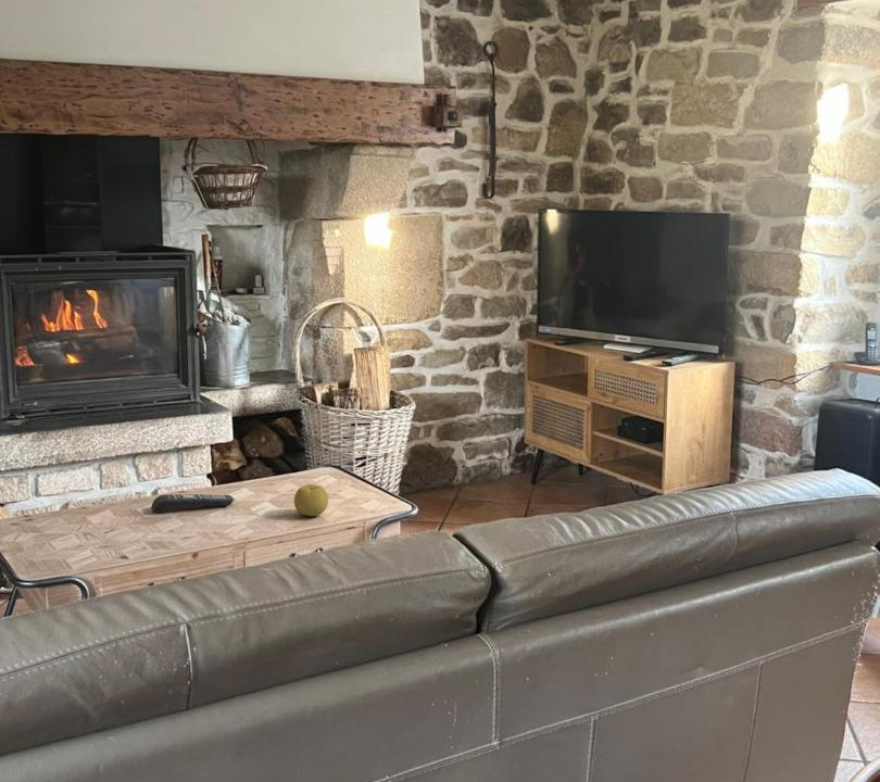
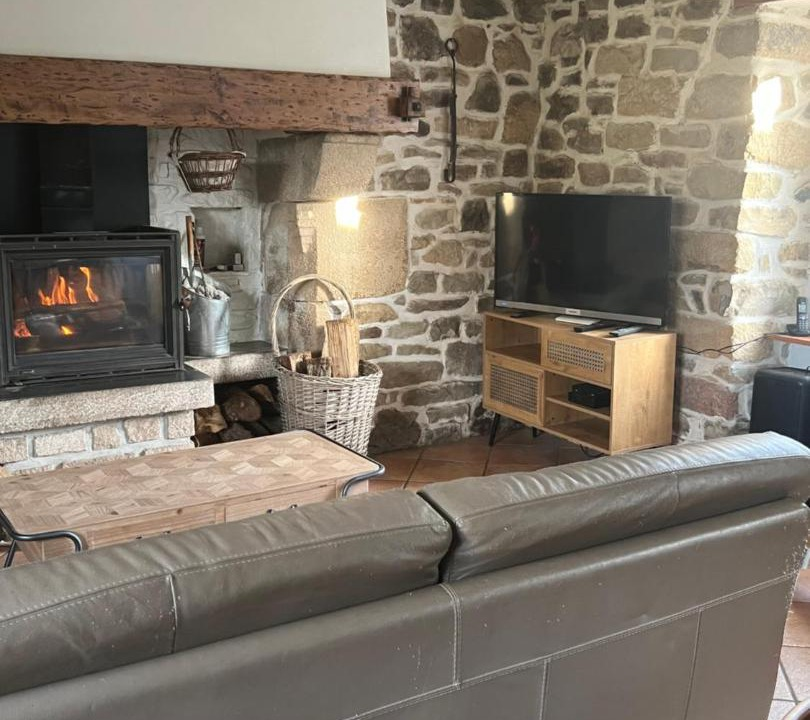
- remote control (192, 501)
- fruit (311, 500)
